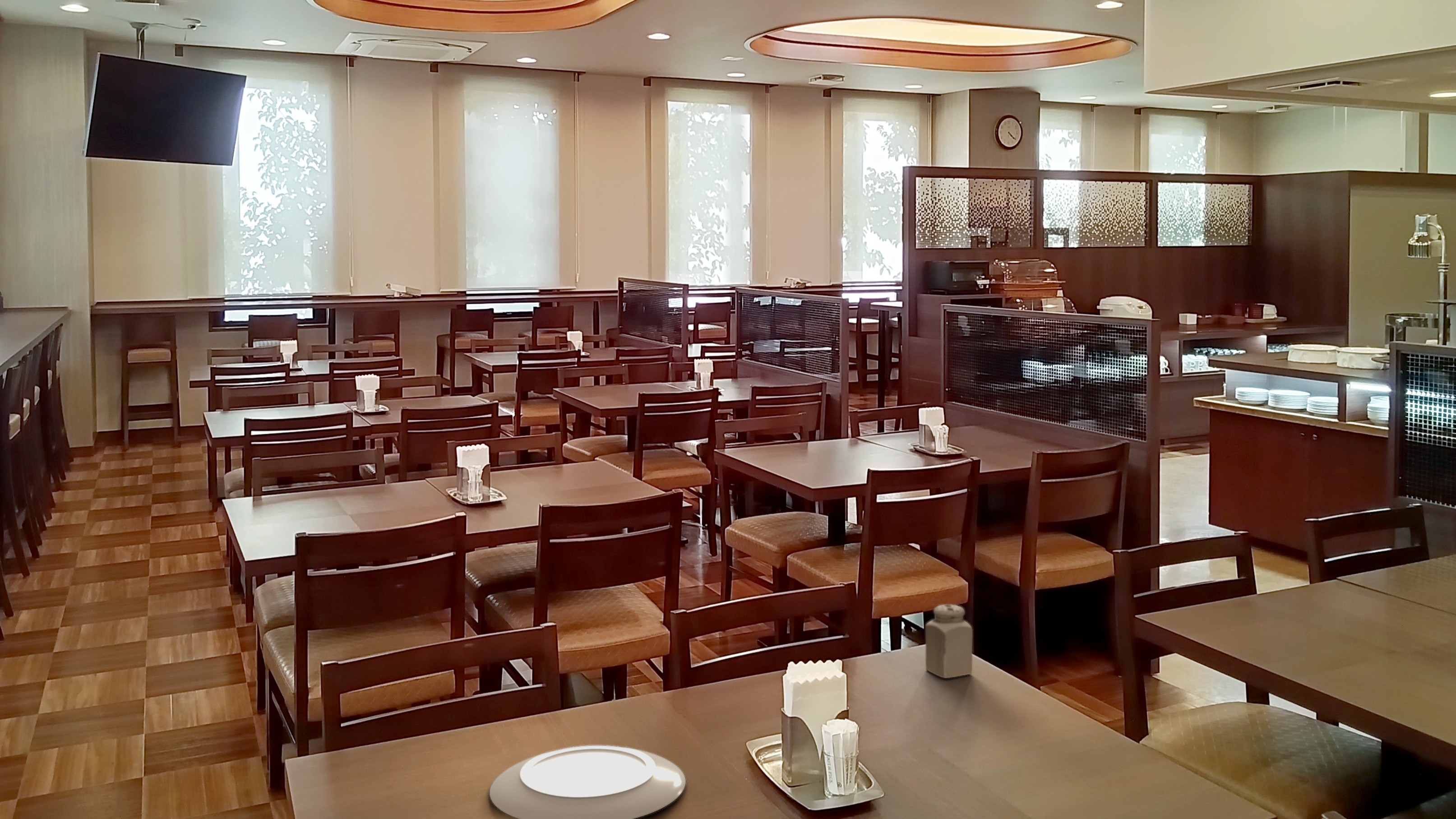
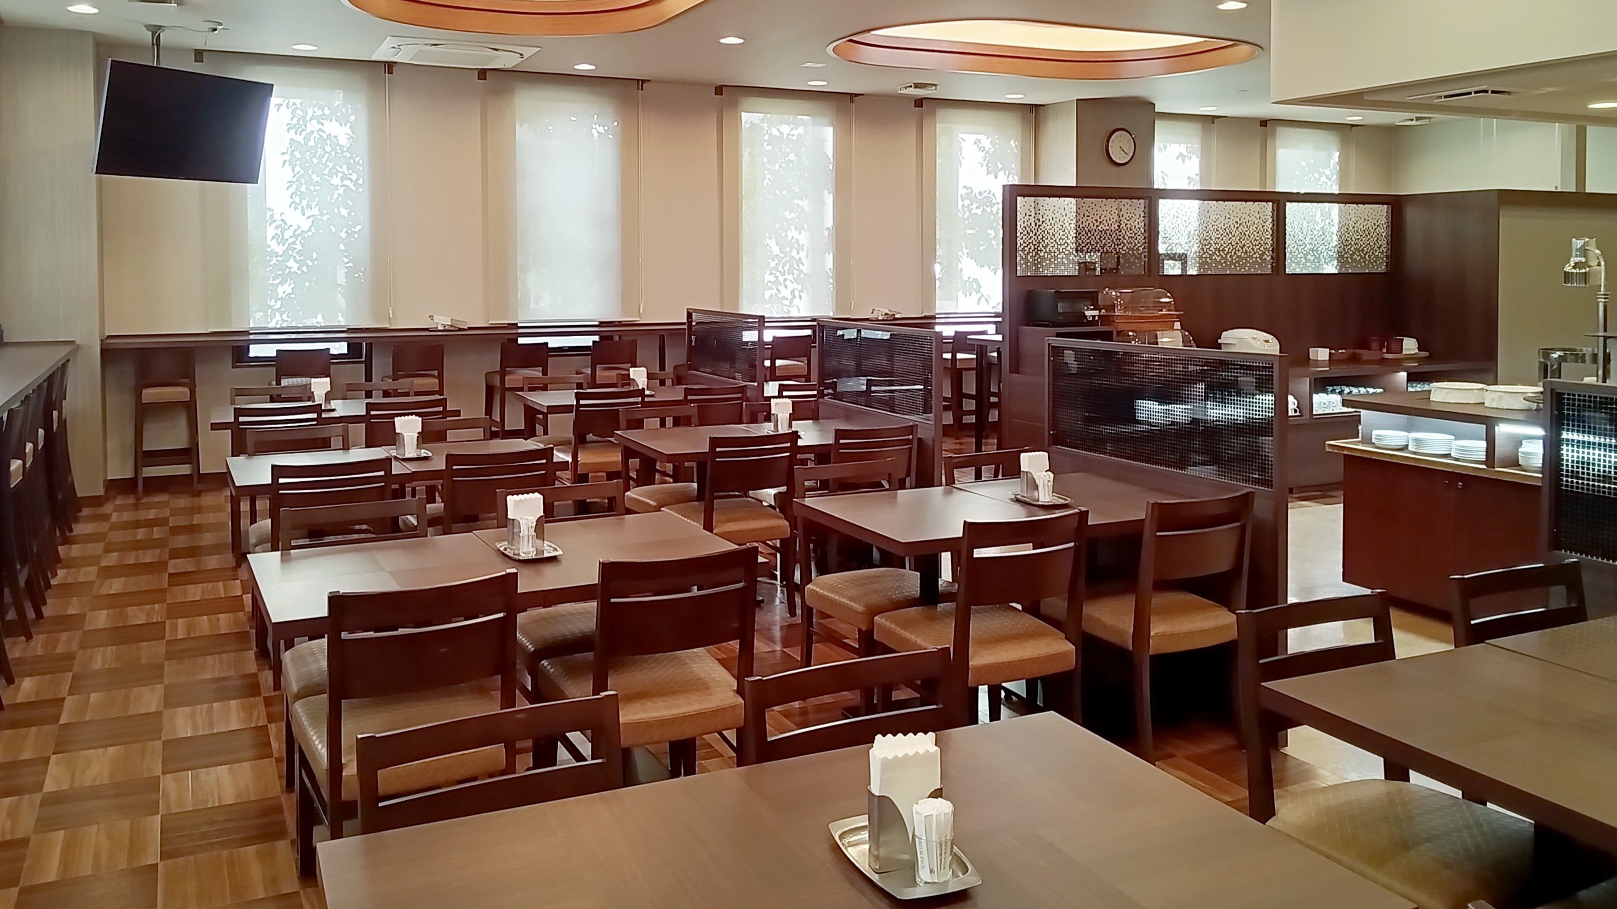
- salt shaker (948, 639)
- plate (588, 777)
